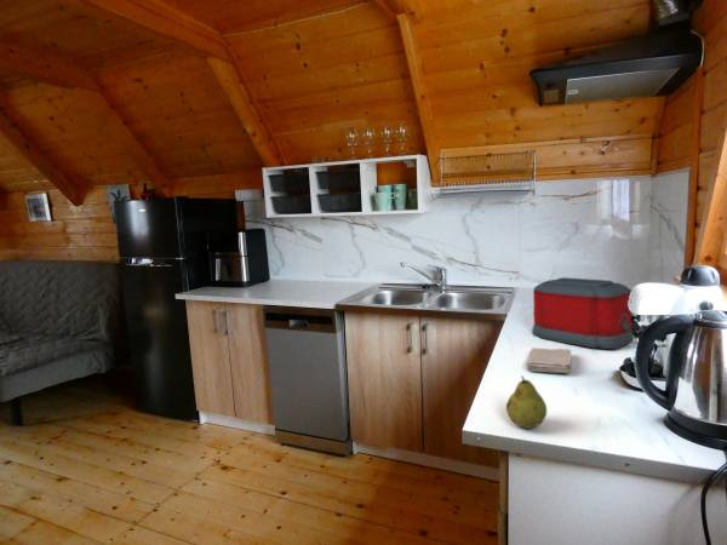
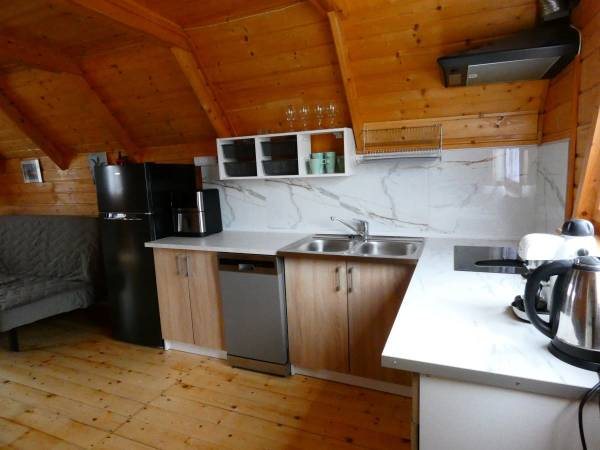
- toaster (578, 309)
- washcloth (549, 358)
- fruit (526, 400)
